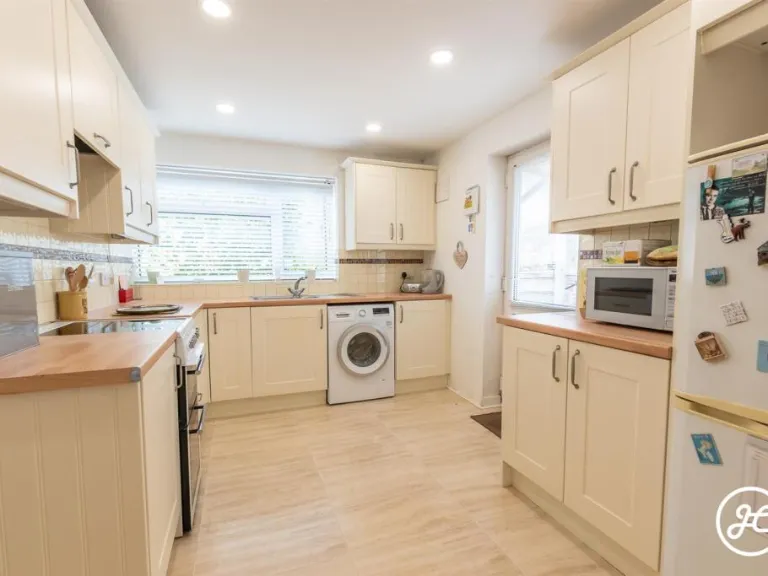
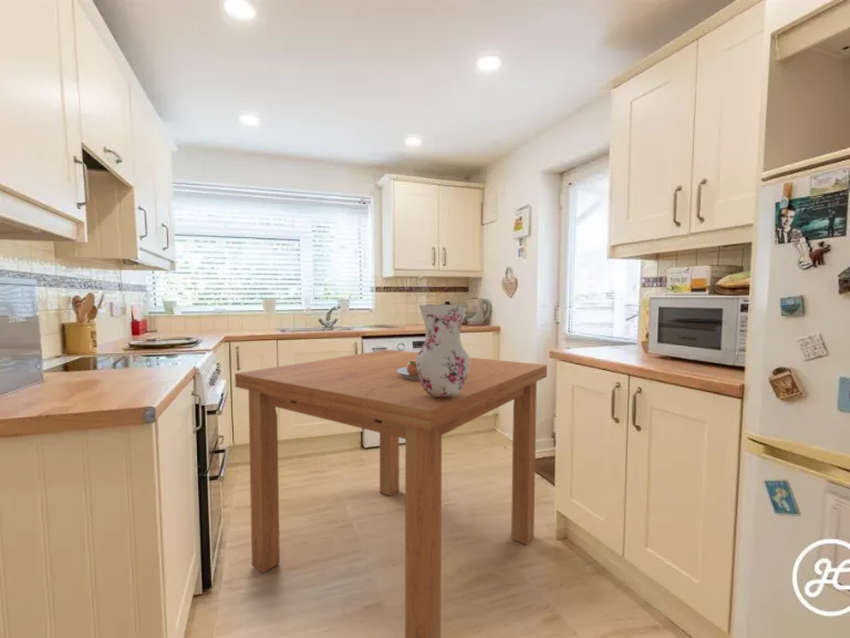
+ fruit bowl (416, 367)
+ vase (443, 350)
+ dining table (398, 461)
